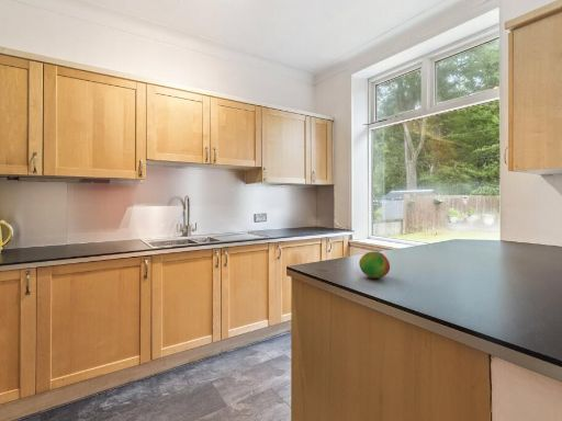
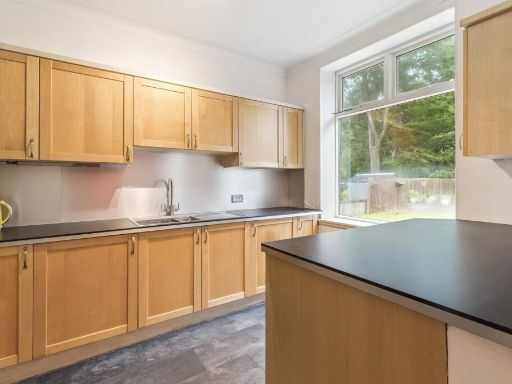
- fruit (374, 264)
